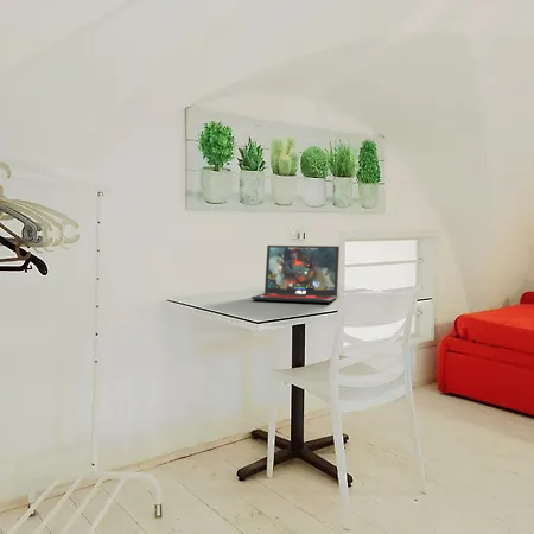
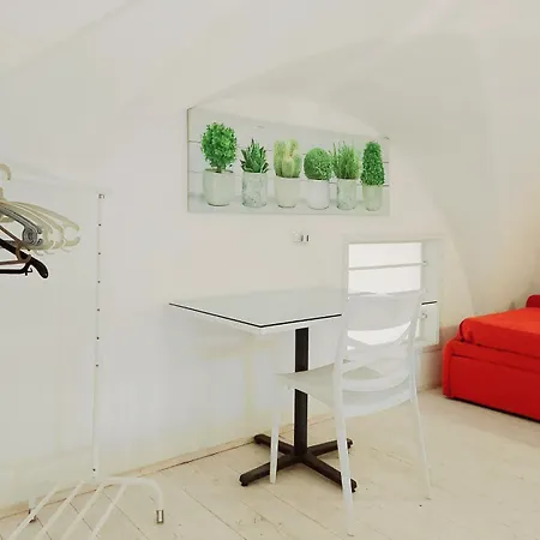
- laptop (295, 272)
